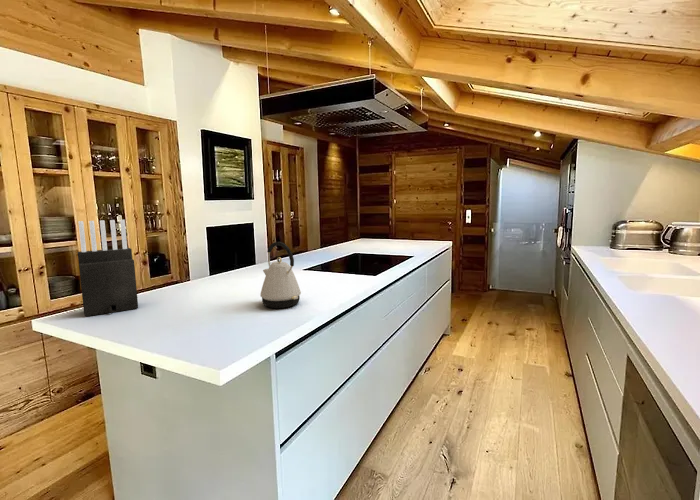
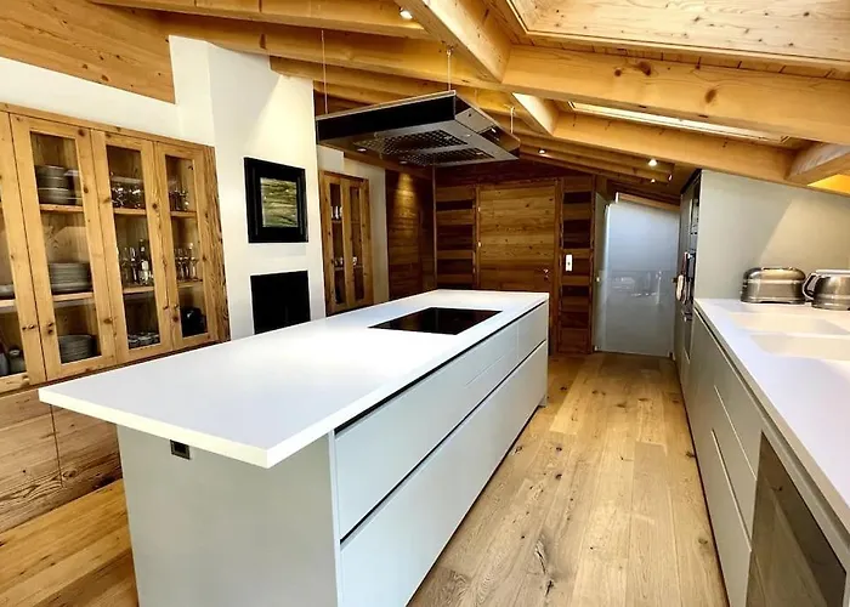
- knife block (107, 266)
- kettle (279, 273)
